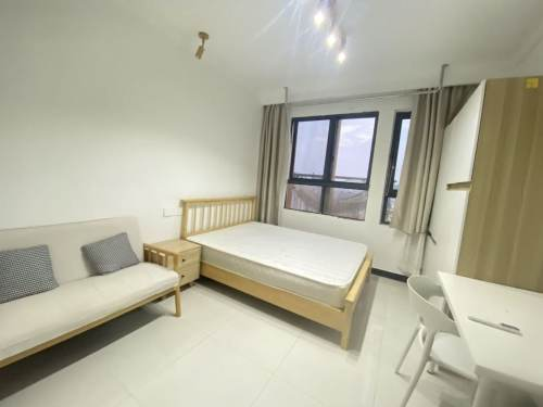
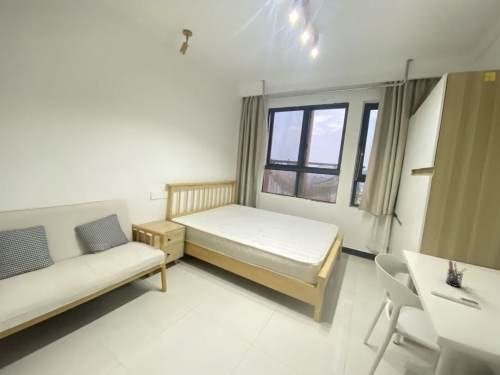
+ pen holder (453, 273)
